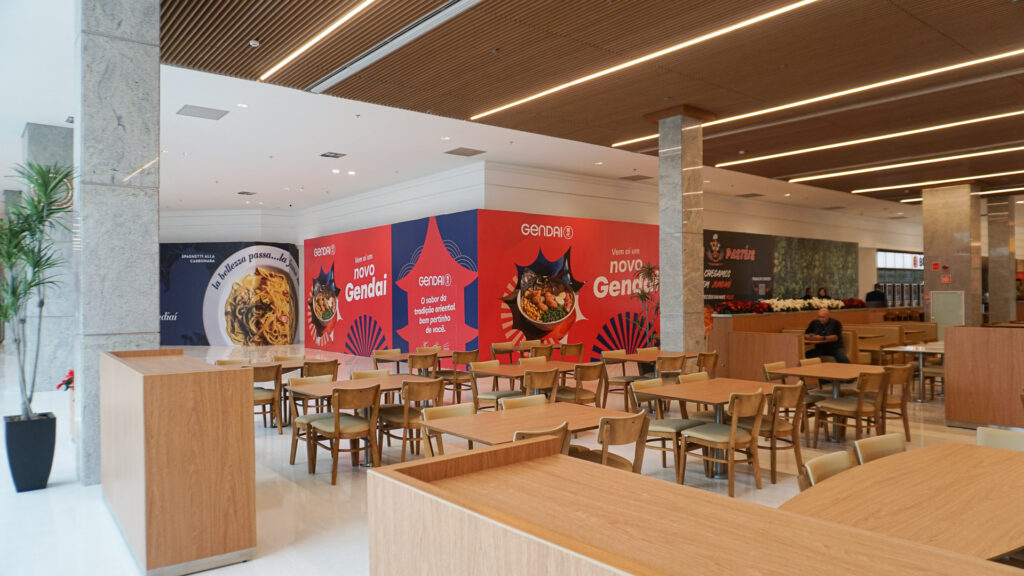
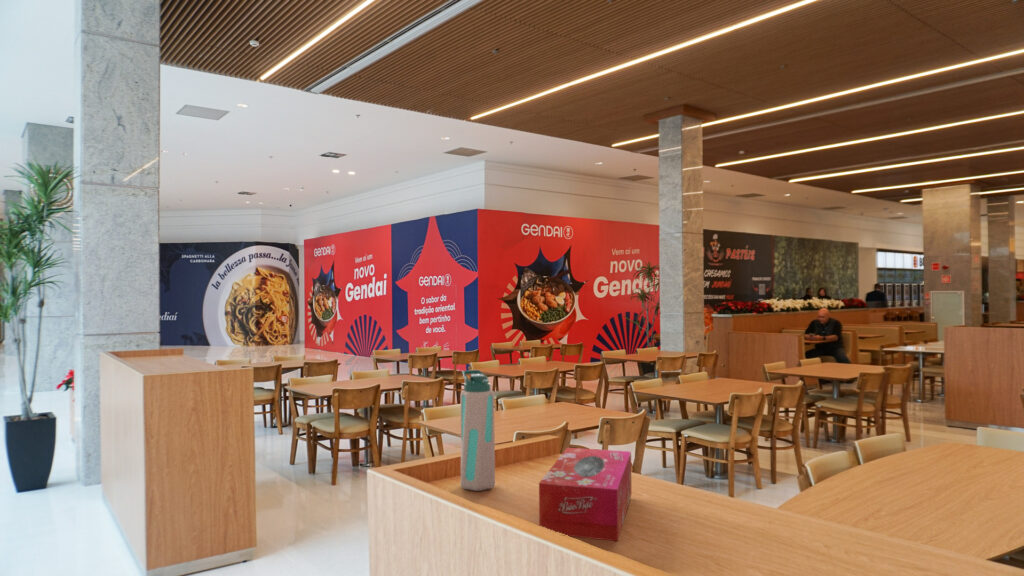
+ water bottle (476, 429)
+ tissue box (589, 489)
